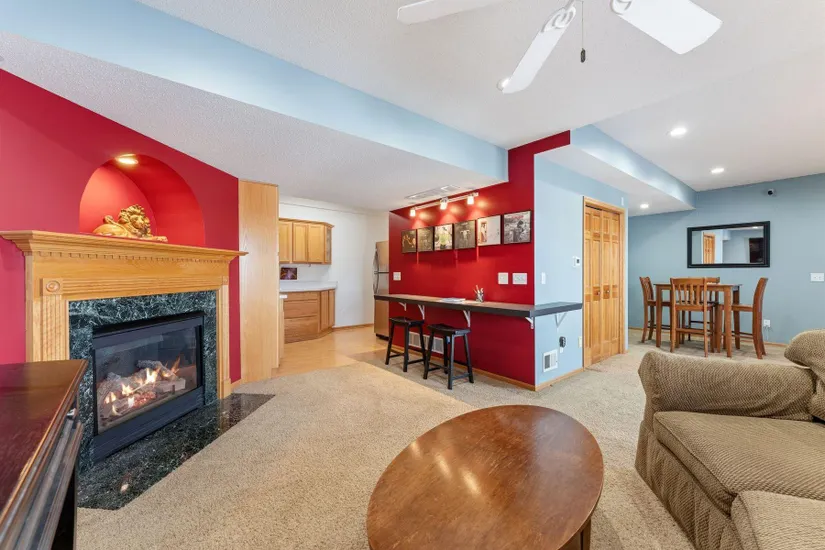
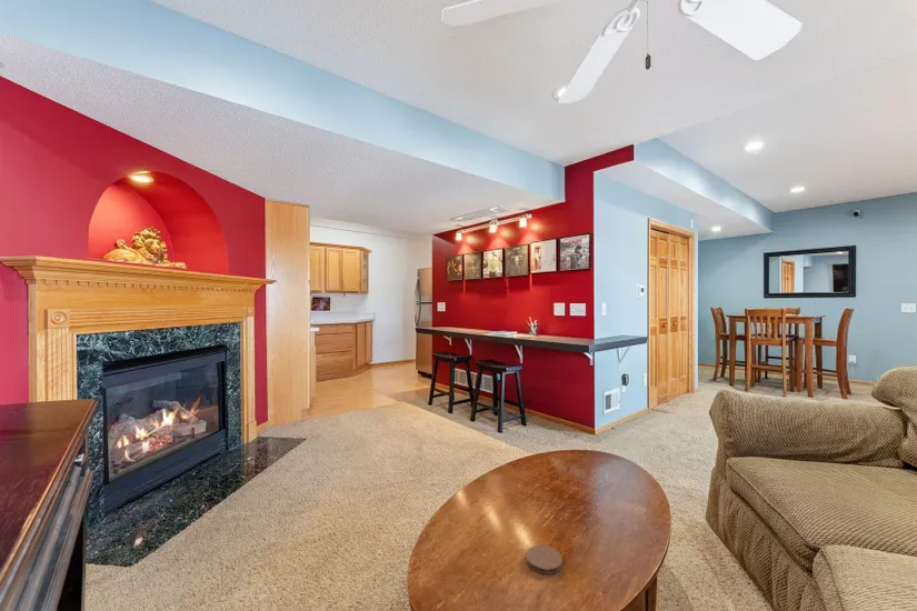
+ coaster (544, 559)
